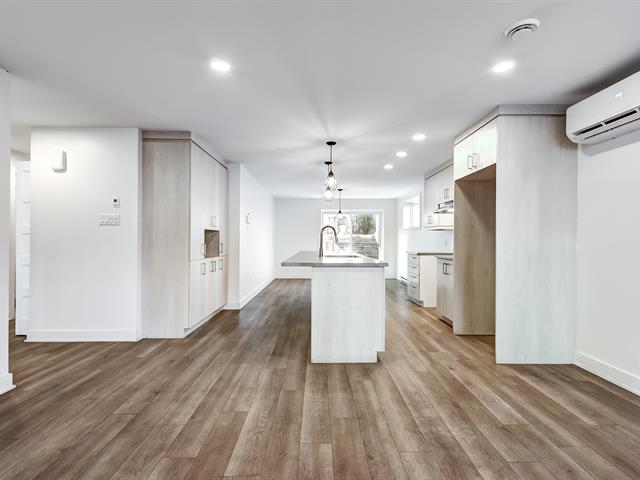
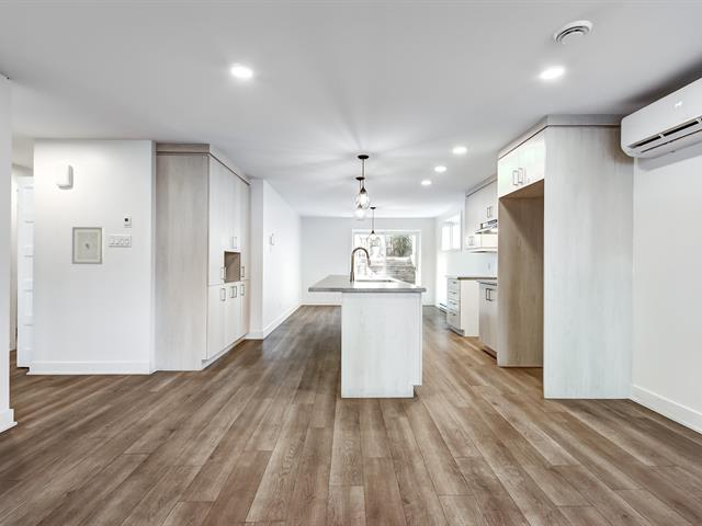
+ wall art (88, 245)
